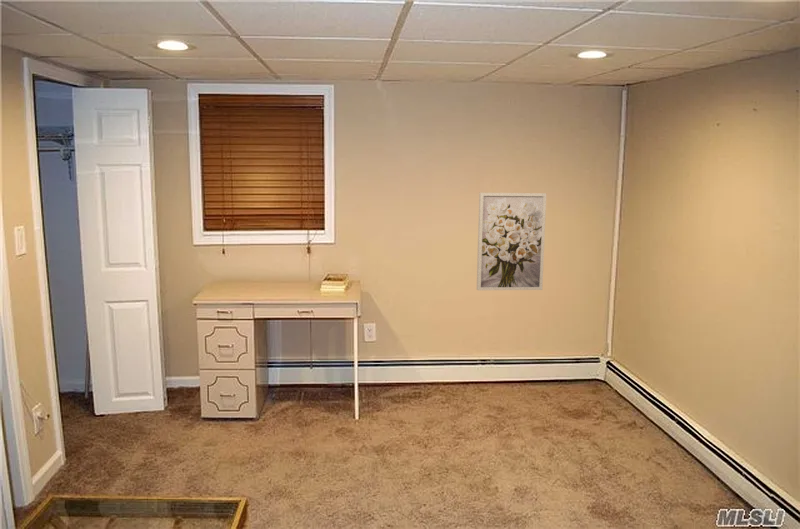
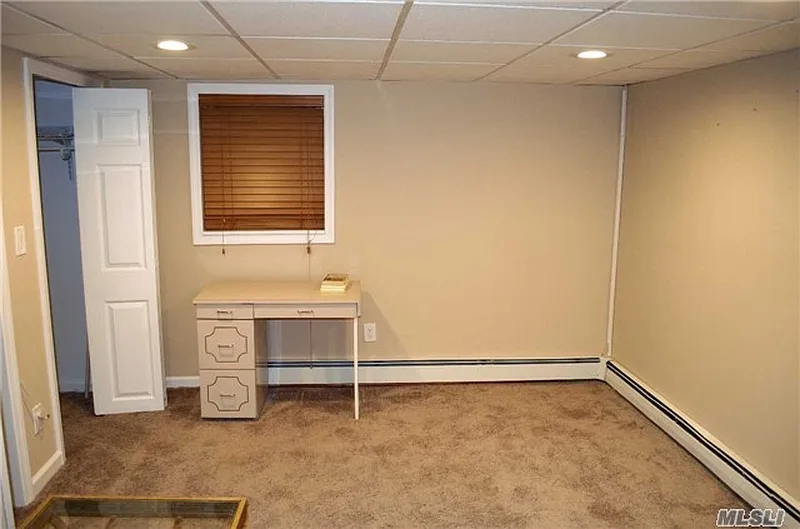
- wall art (511, 241)
